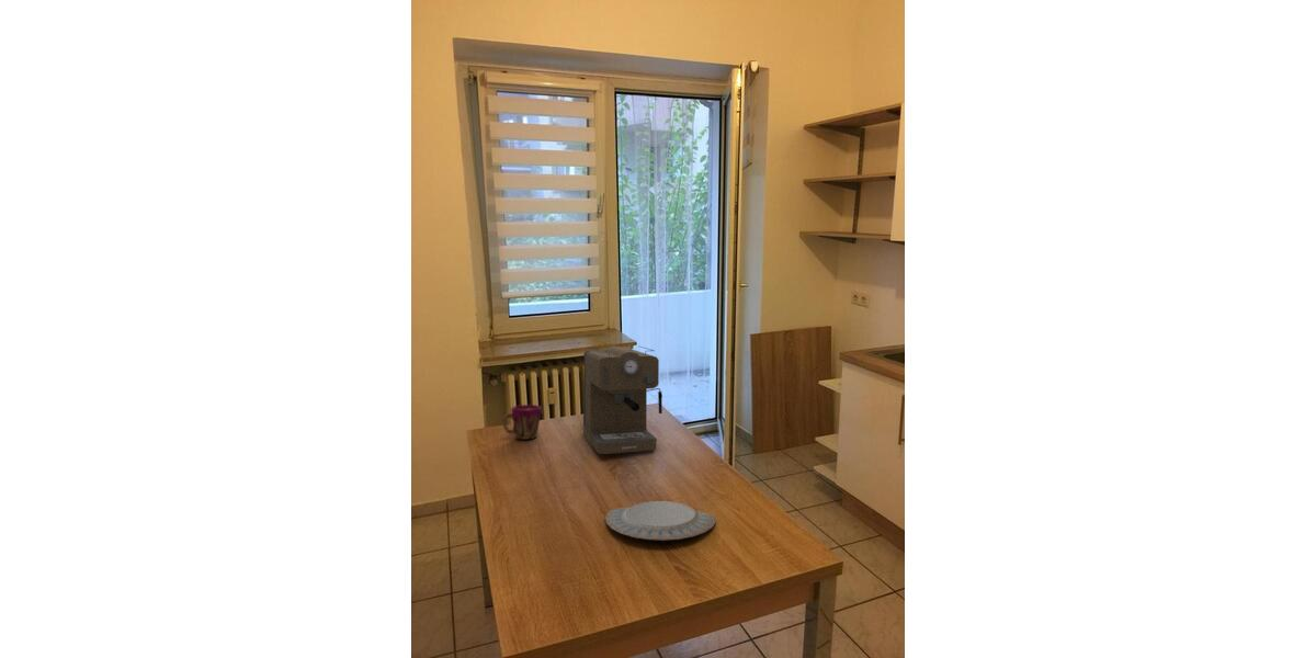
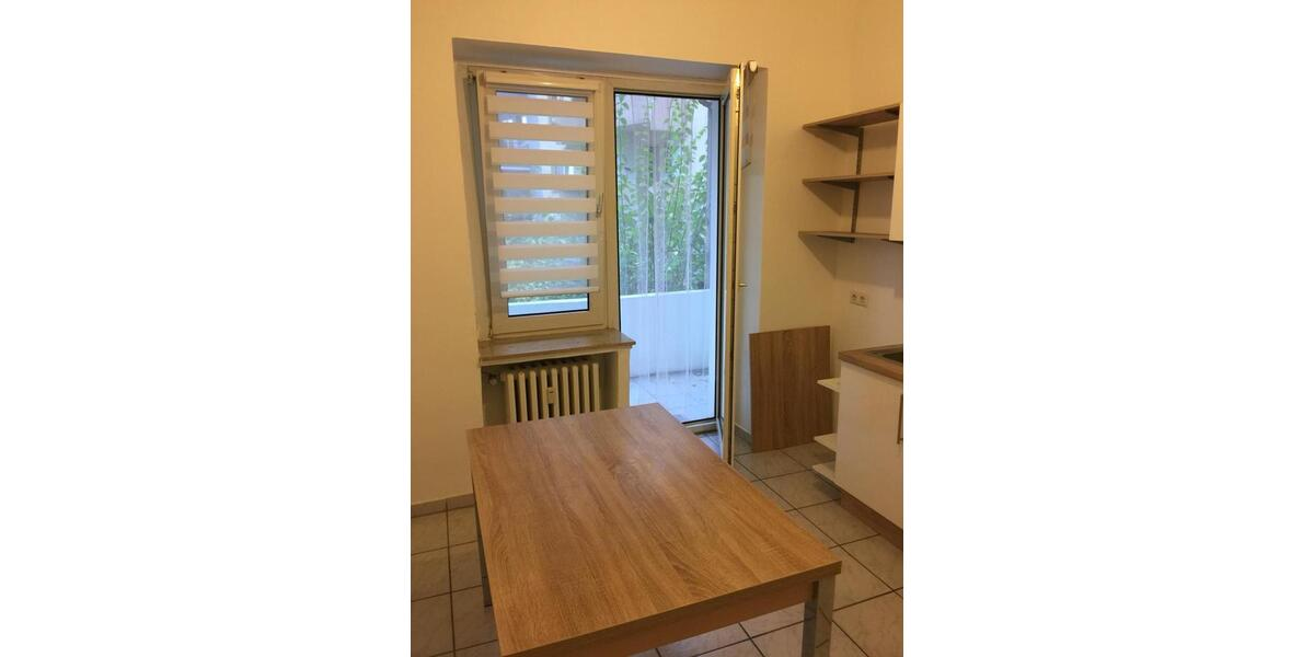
- coffee maker (625, 396)
- cup (522, 422)
- chinaware (660, 514)
